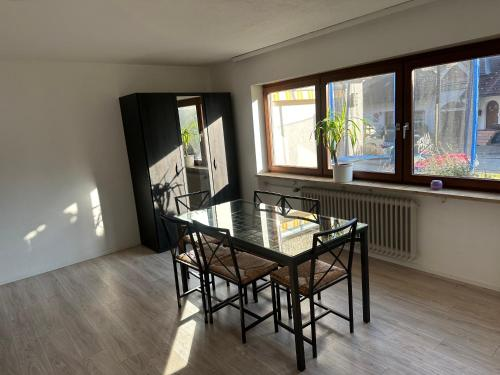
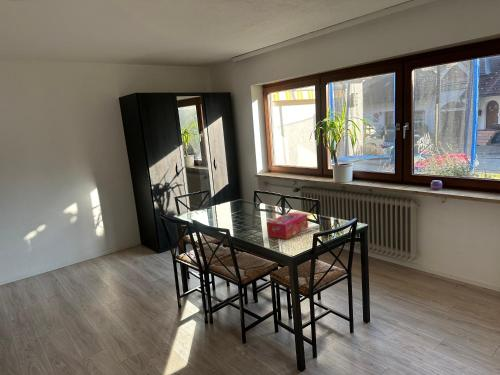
+ tissue box (287, 225)
